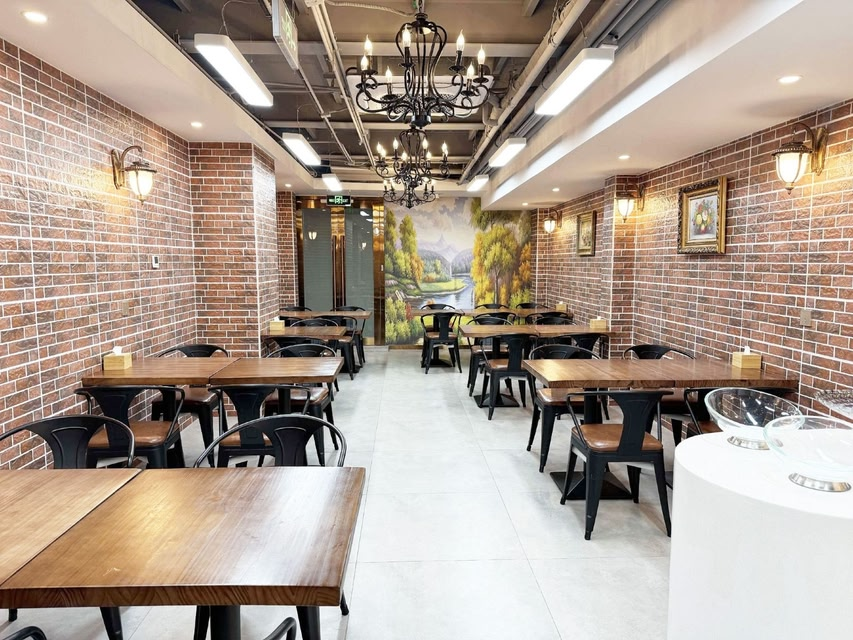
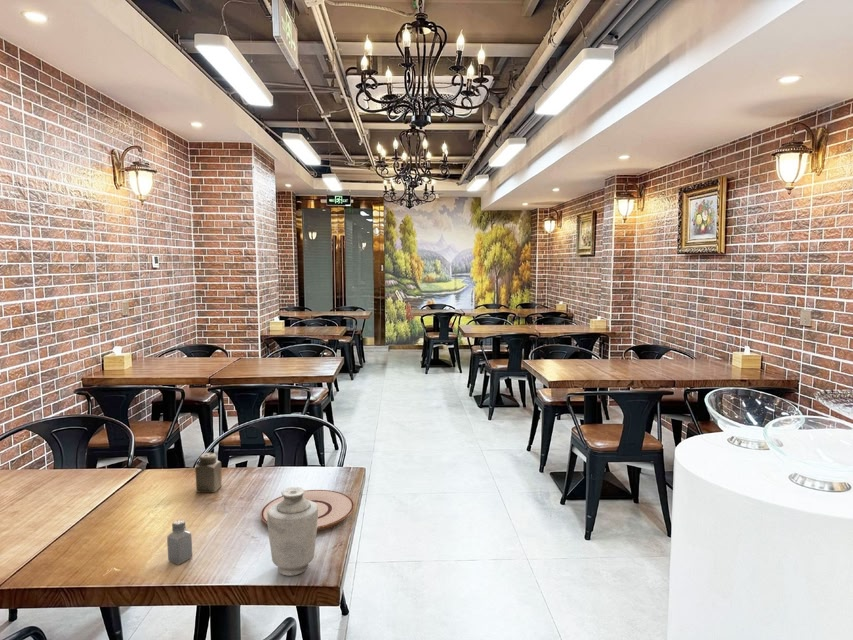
+ vase (293, 529)
+ plate (312, 501)
+ saltshaker (179, 540)
+ salt shaker (208, 471)
